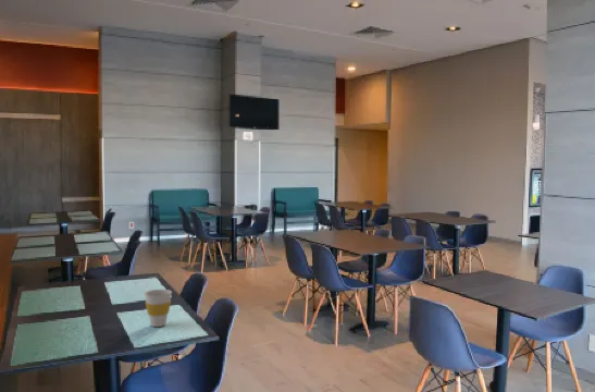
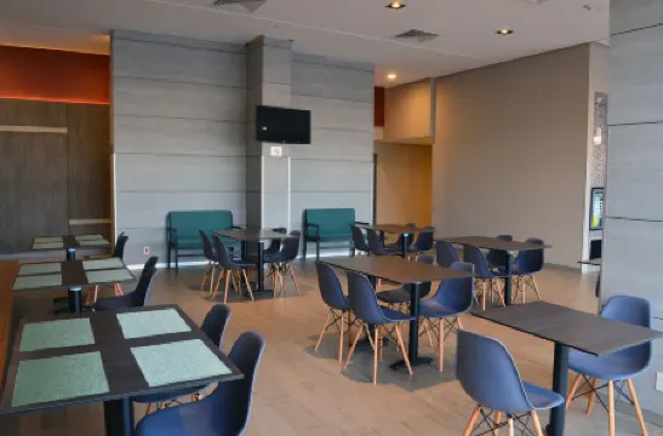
- cup (158, 308)
